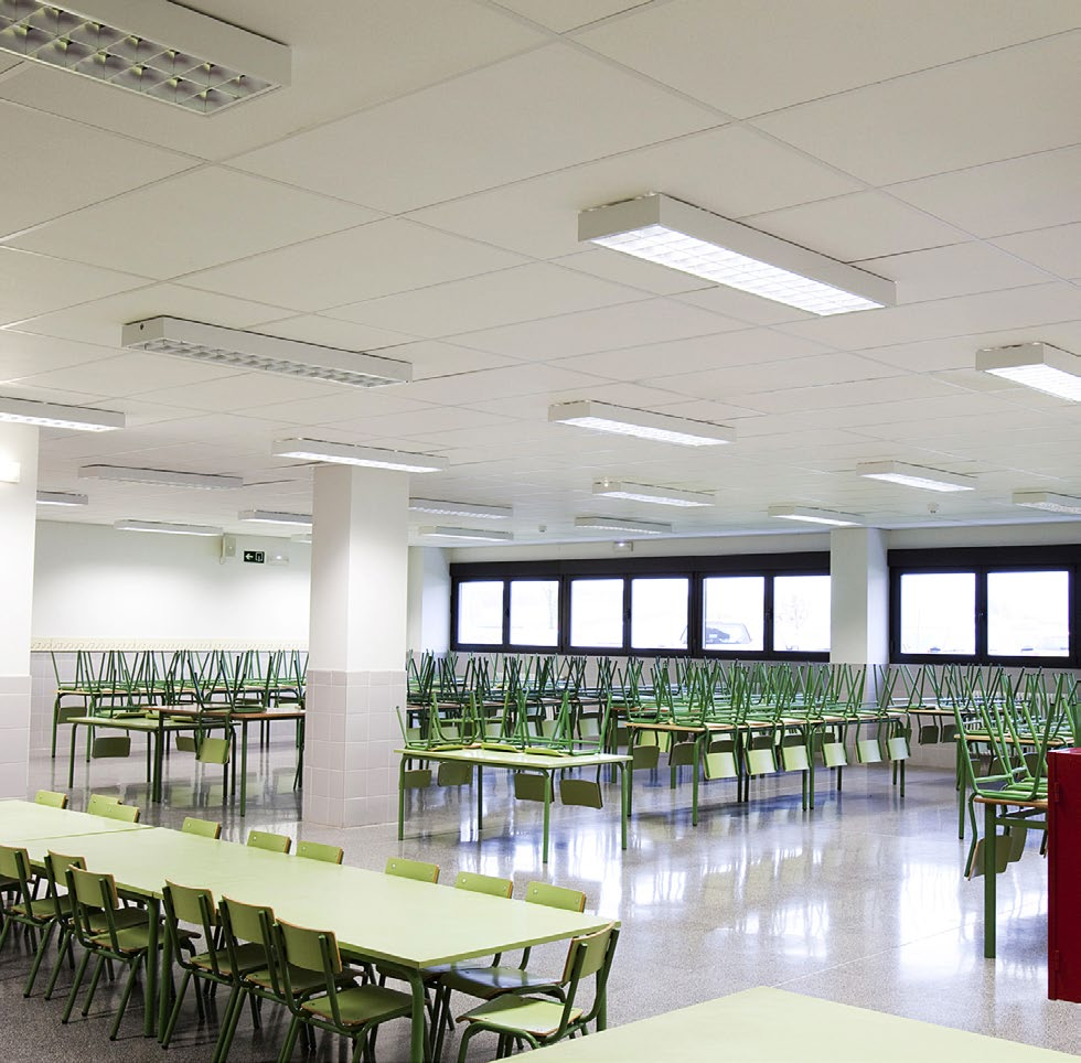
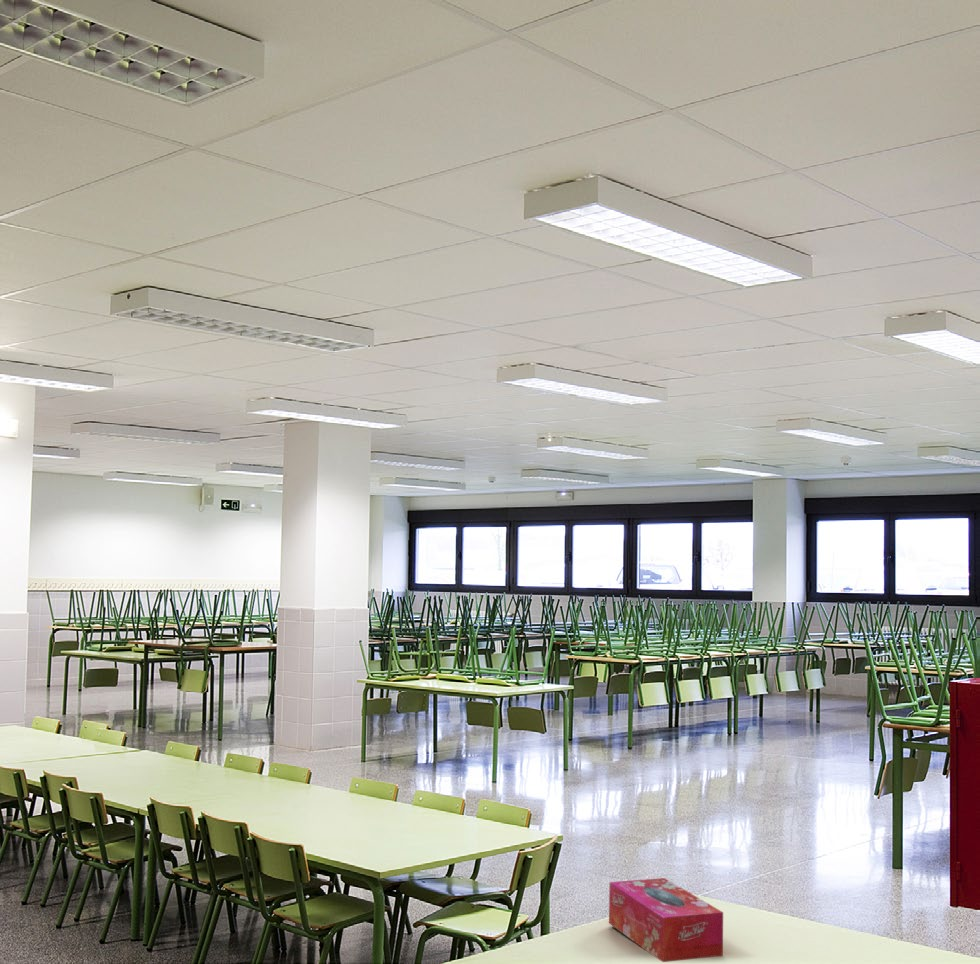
+ tissue box (663, 917)
